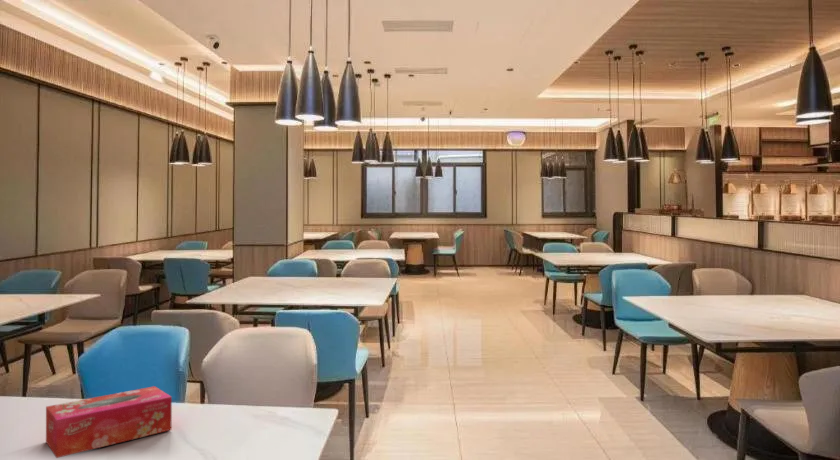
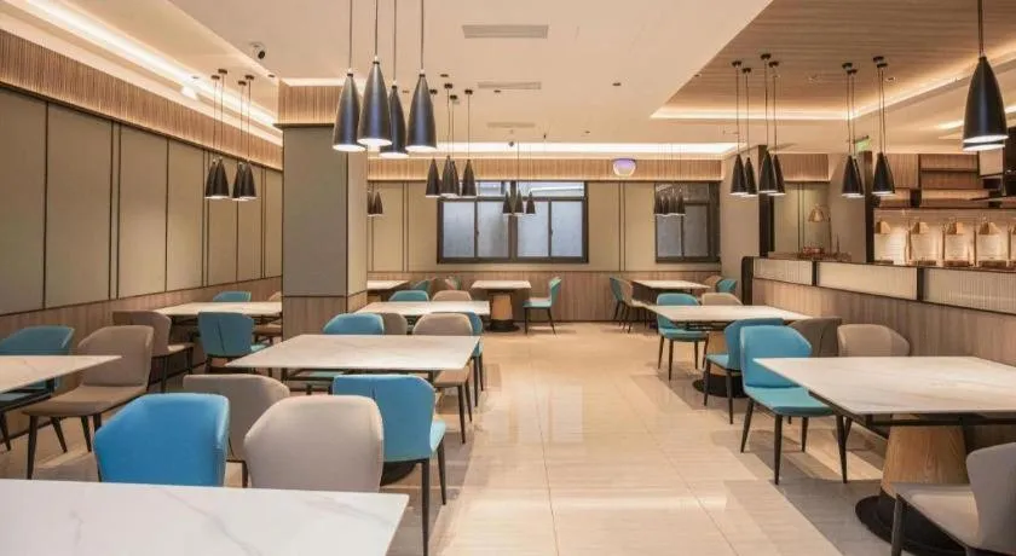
- tissue box (110, 418)
